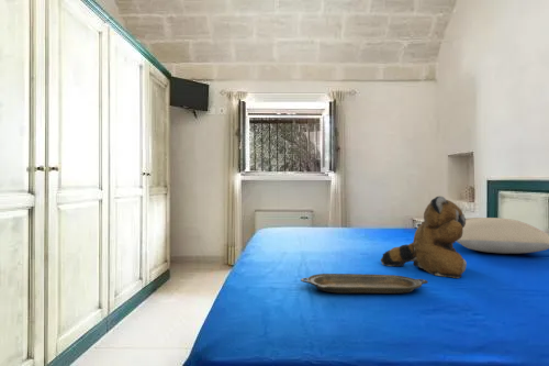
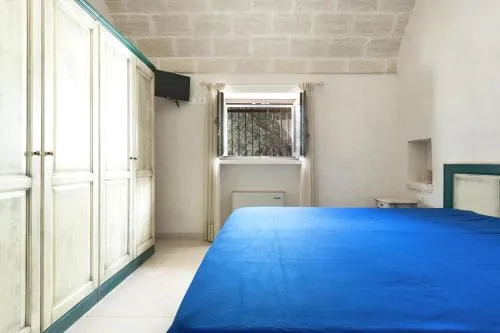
- serving tray (363, 284)
- pillow (494, 234)
- teddy bear (423, 232)
